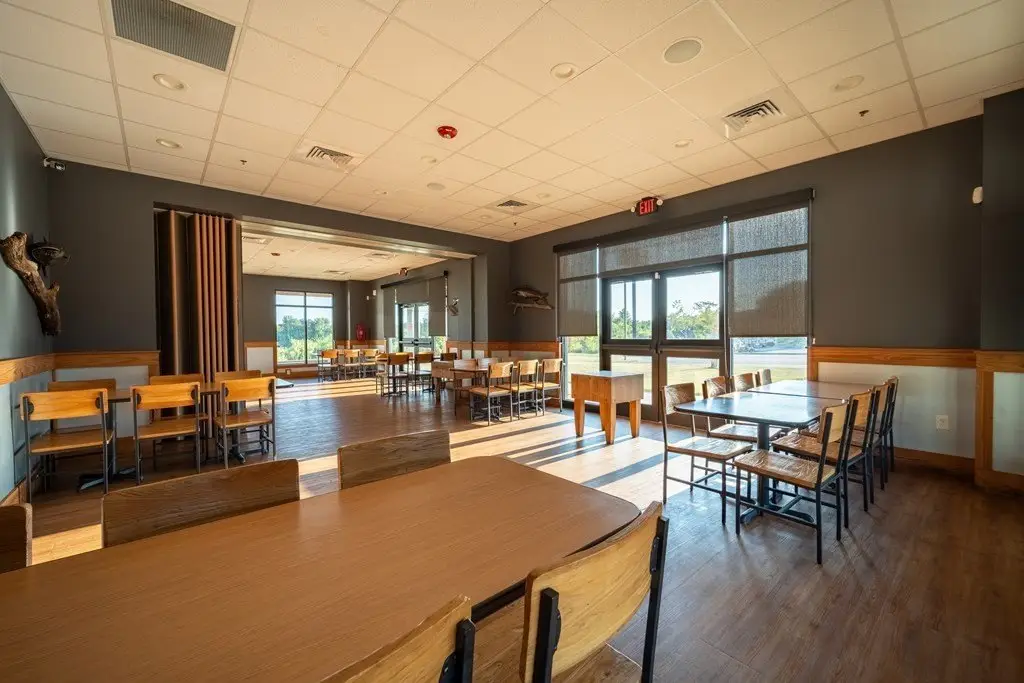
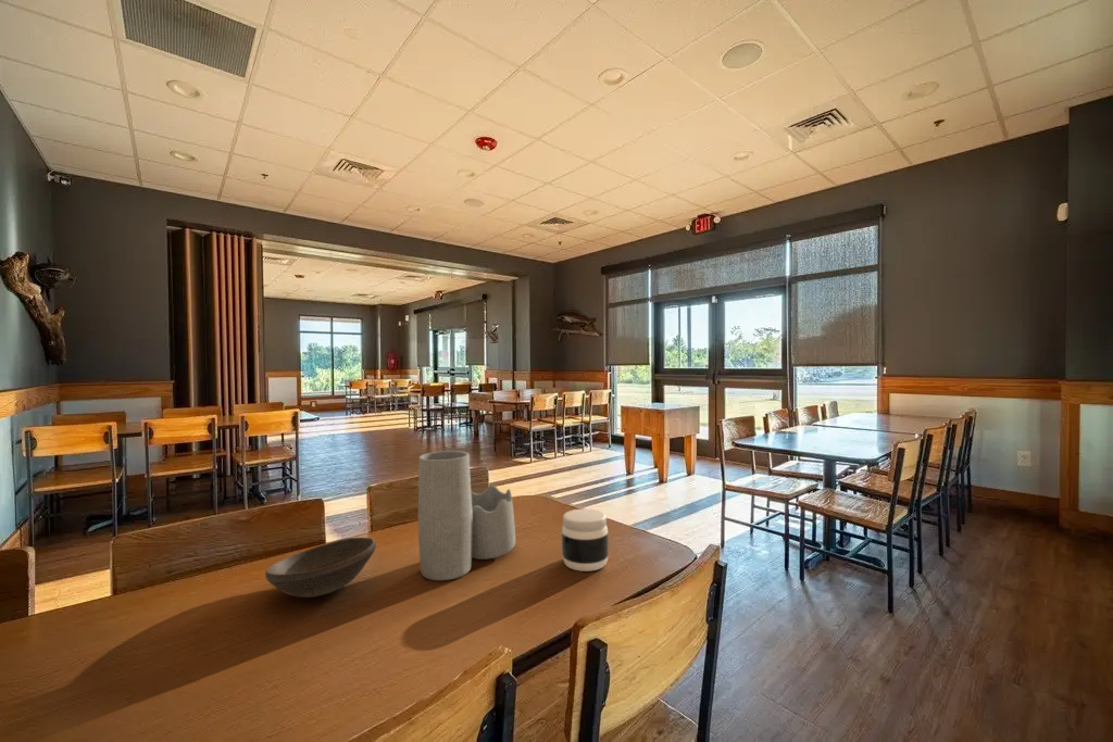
+ vase (468, 504)
+ bowl (324, 568)
+ jar (585, 538)
